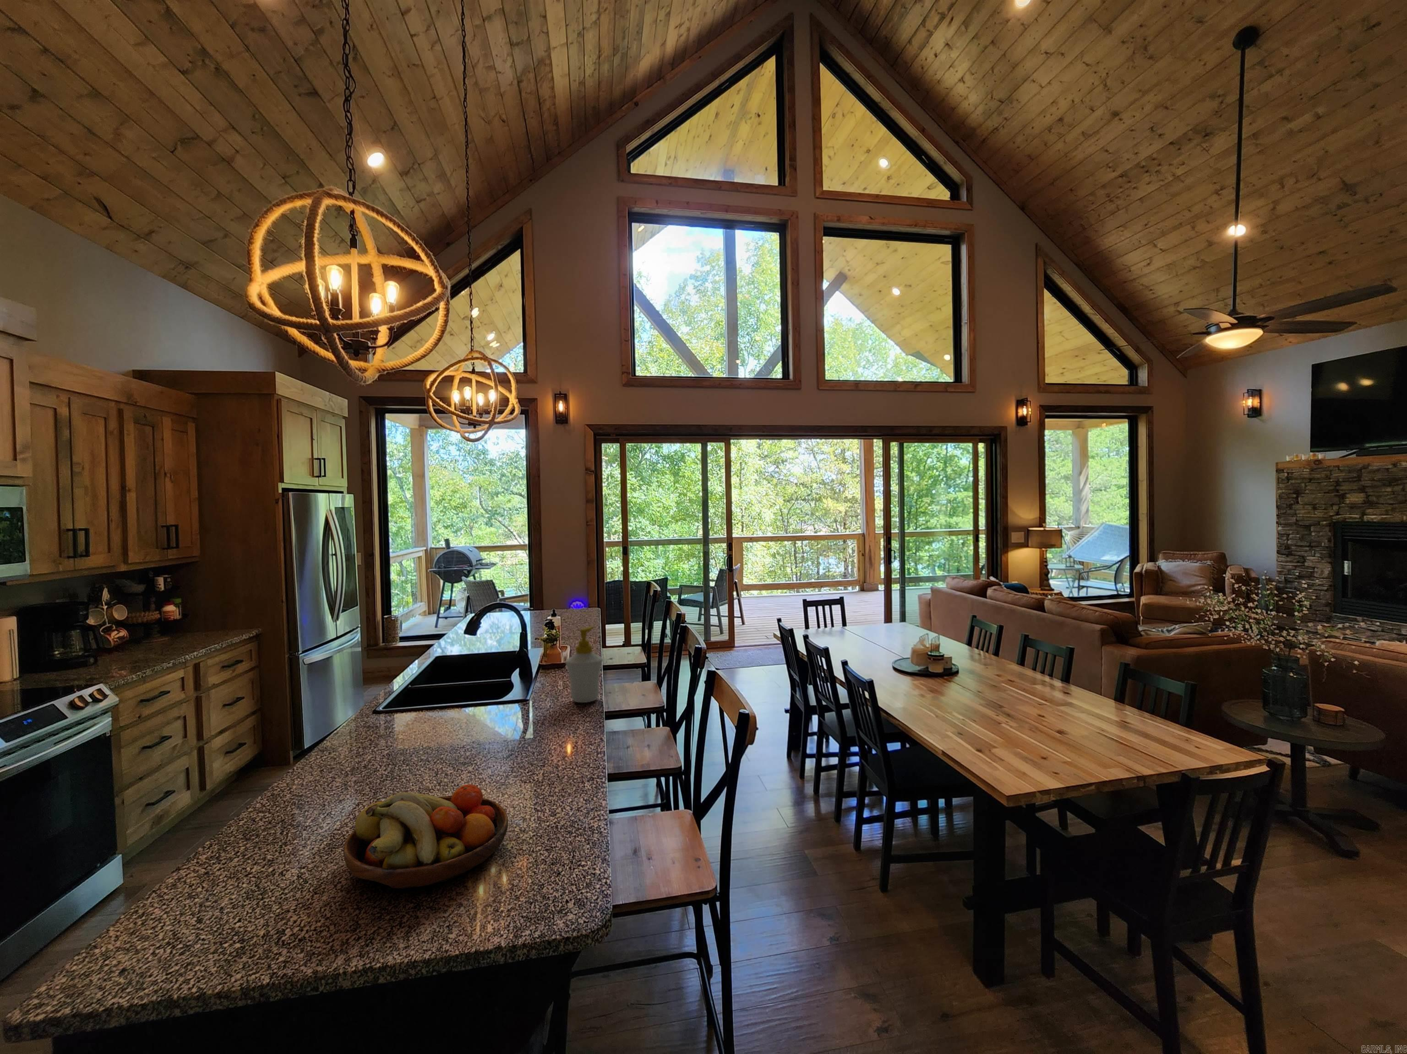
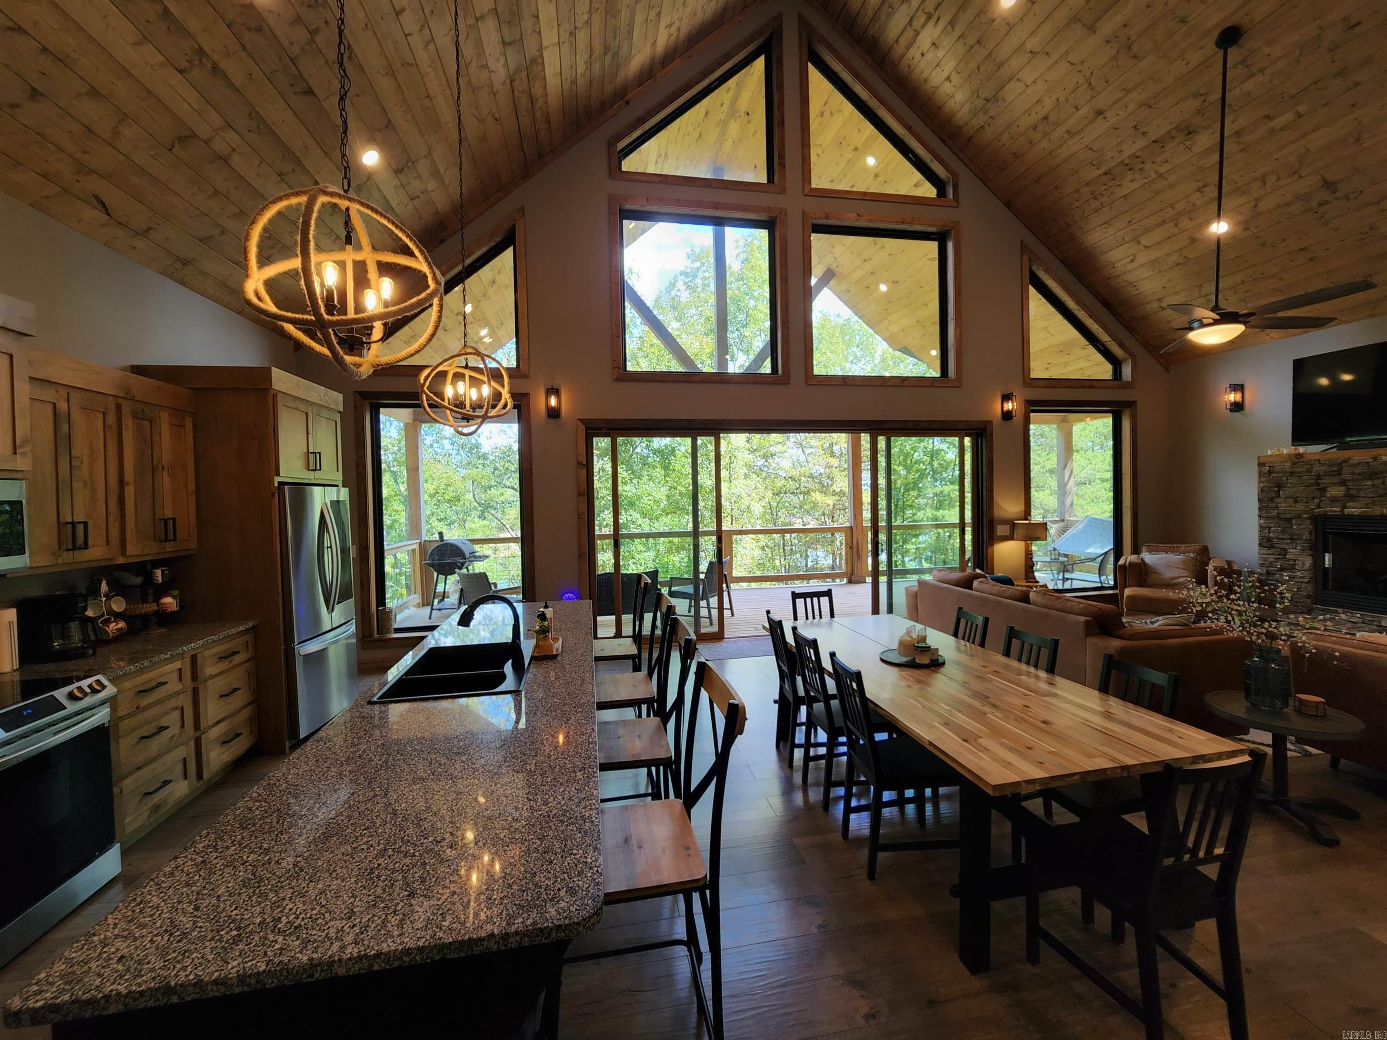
- soap bottle (584, 664)
- fruit bowl (429, 824)
